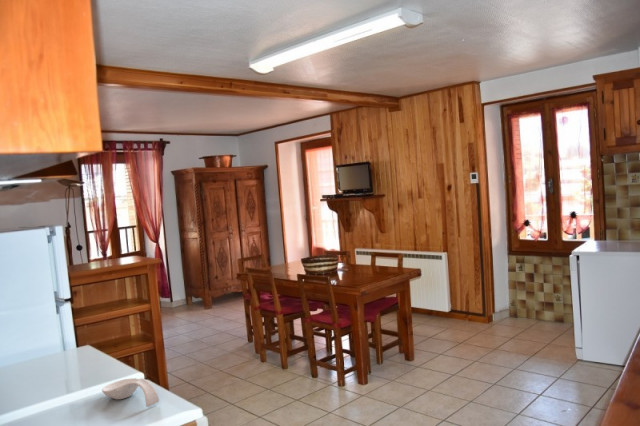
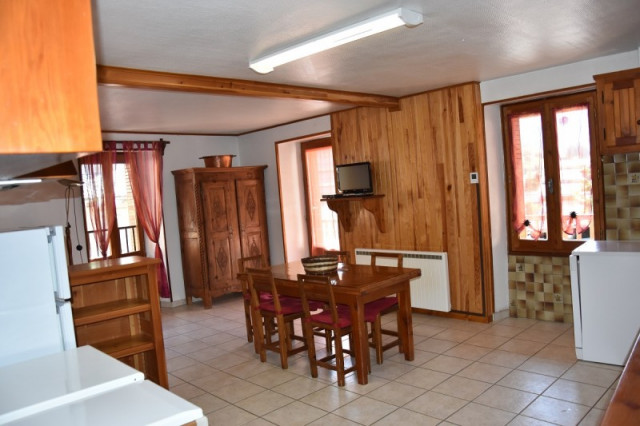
- spoon rest (131, 388)
